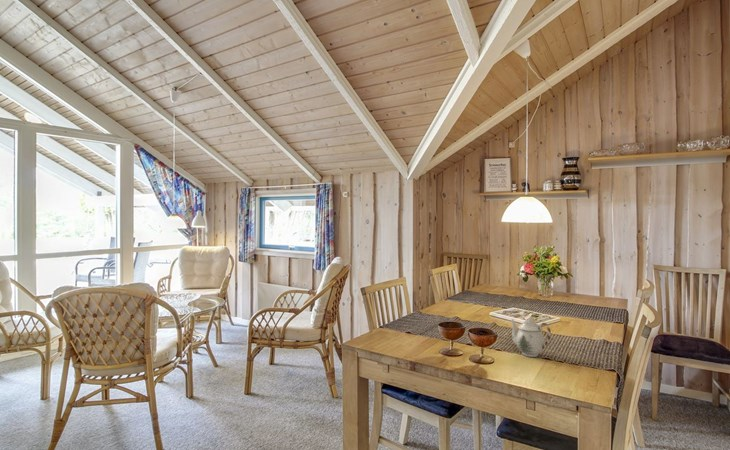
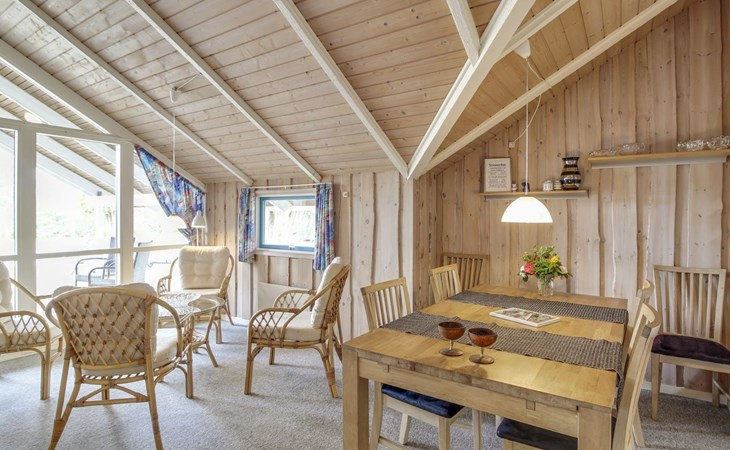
- teapot (529, 334)
